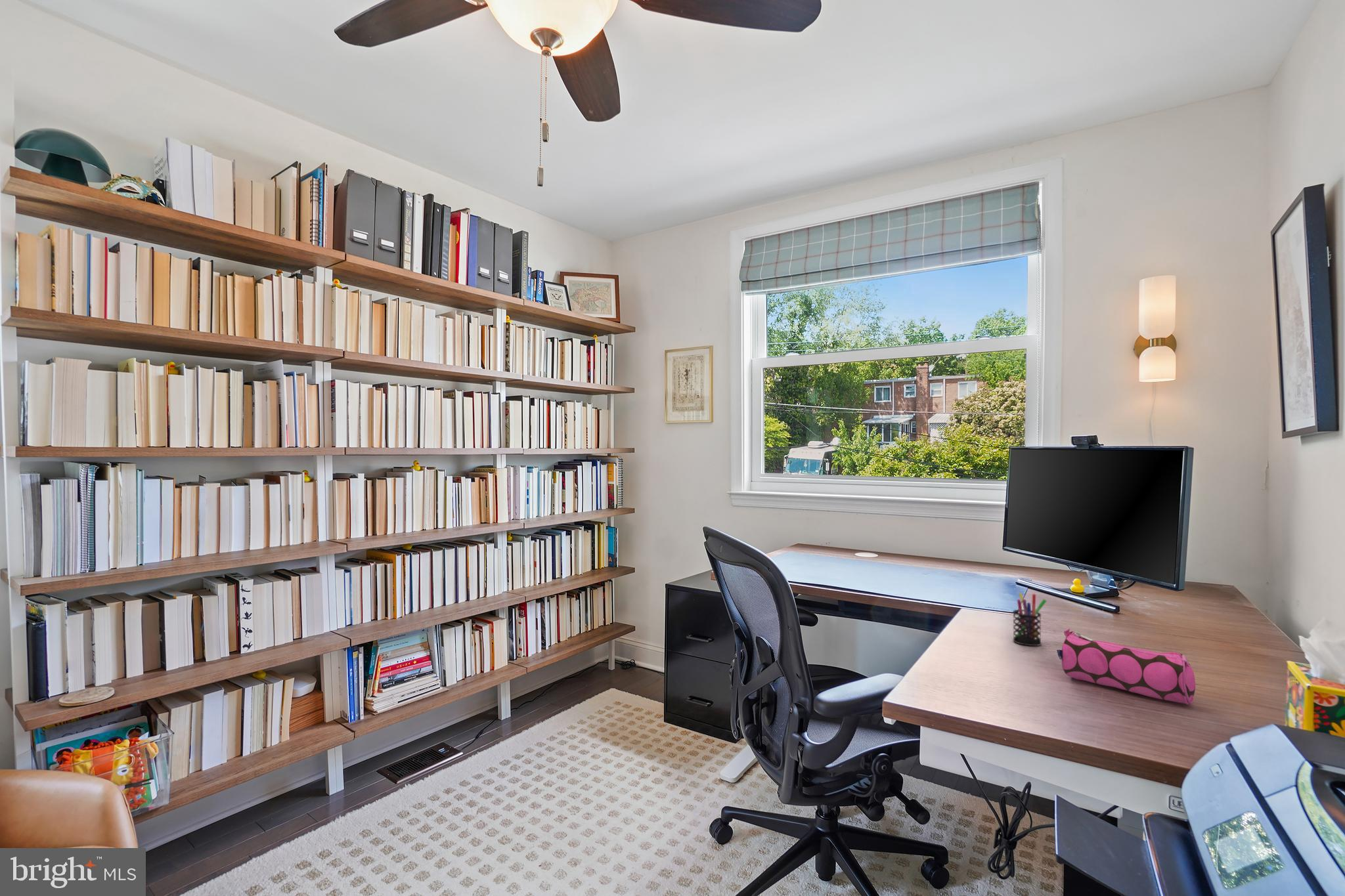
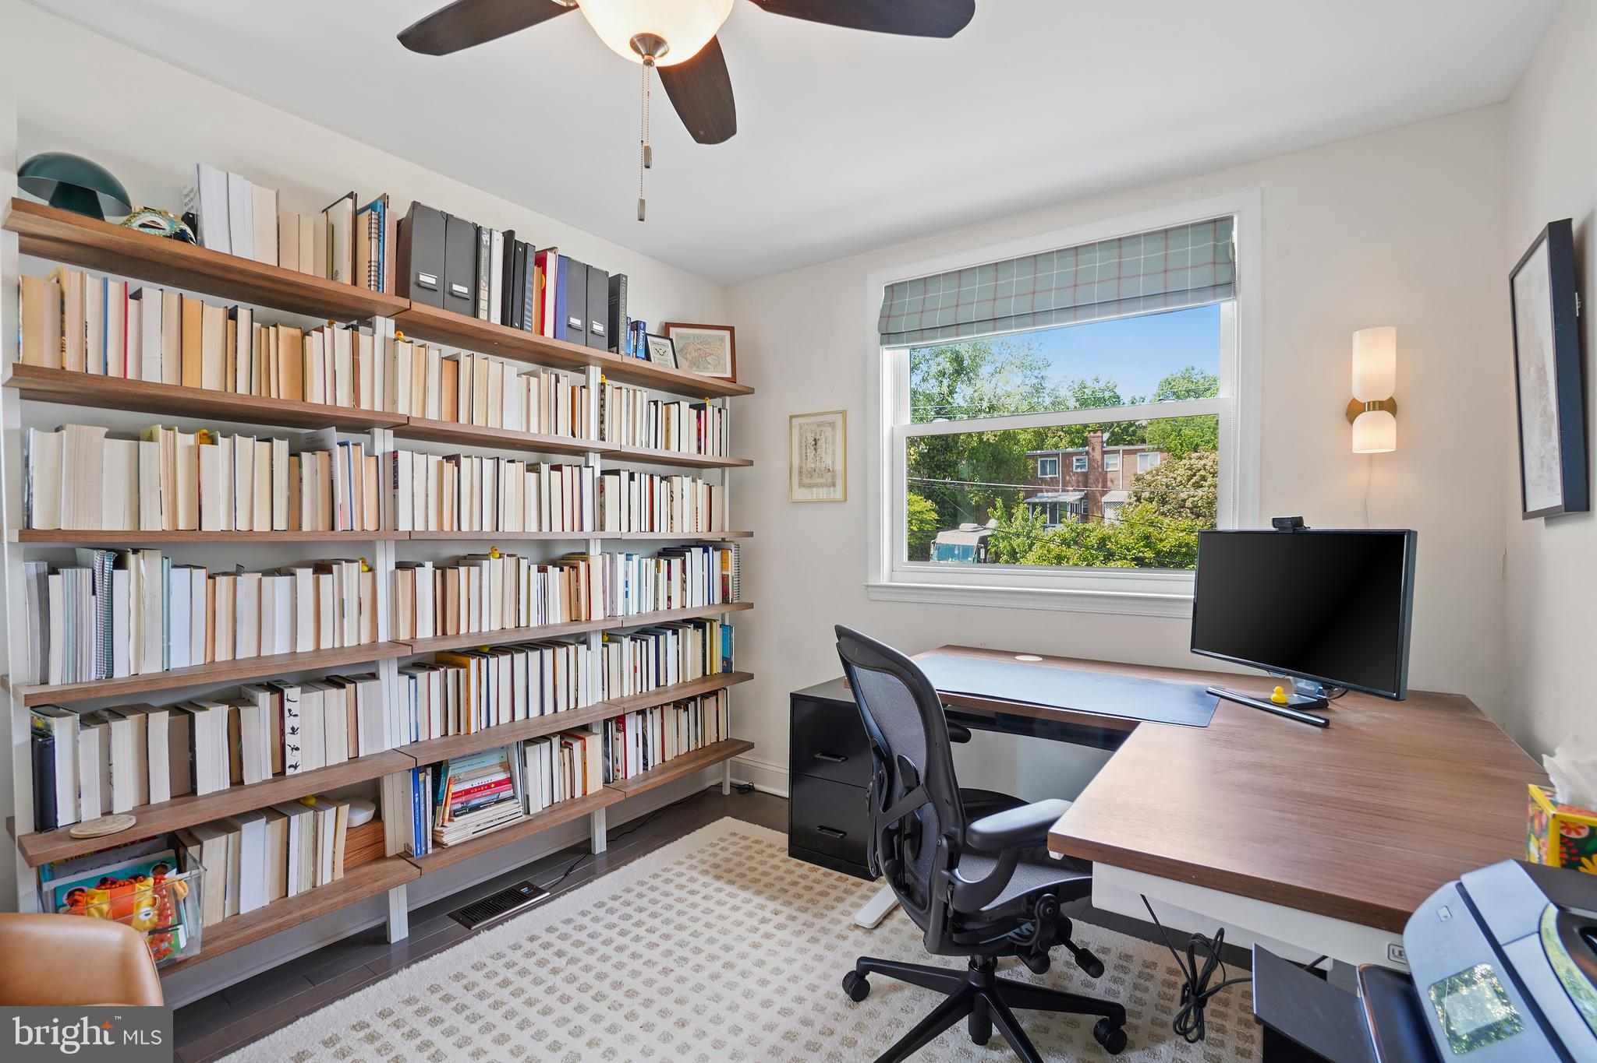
- pencil case (1124, 664)
- pen holder (1030, 617)
